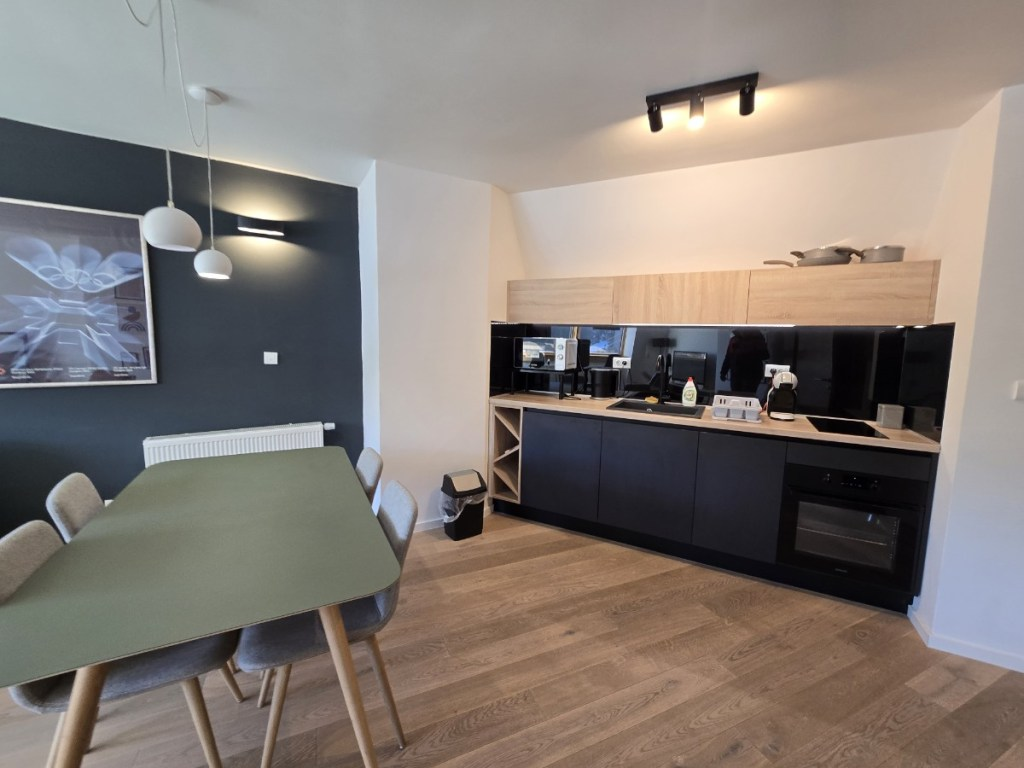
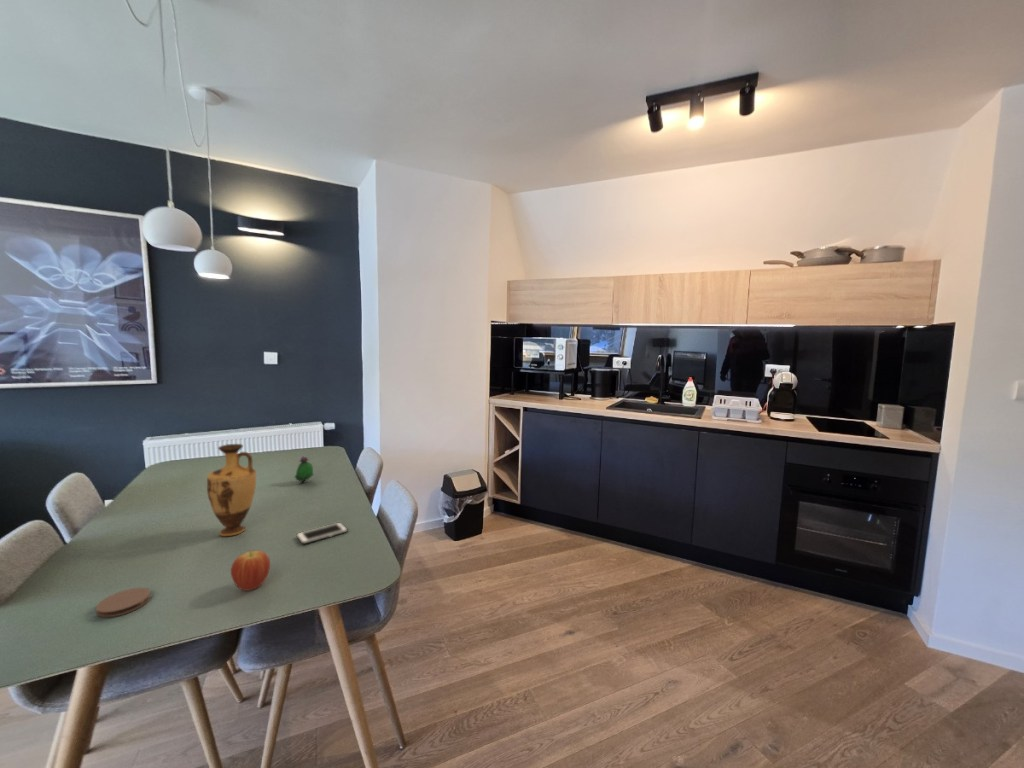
+ flowering cactus (304, 469)
+ cell phone (322, 532)
+ vase (232, 489)
+ coaster (124, 601)
+ fruit (250, 568)
